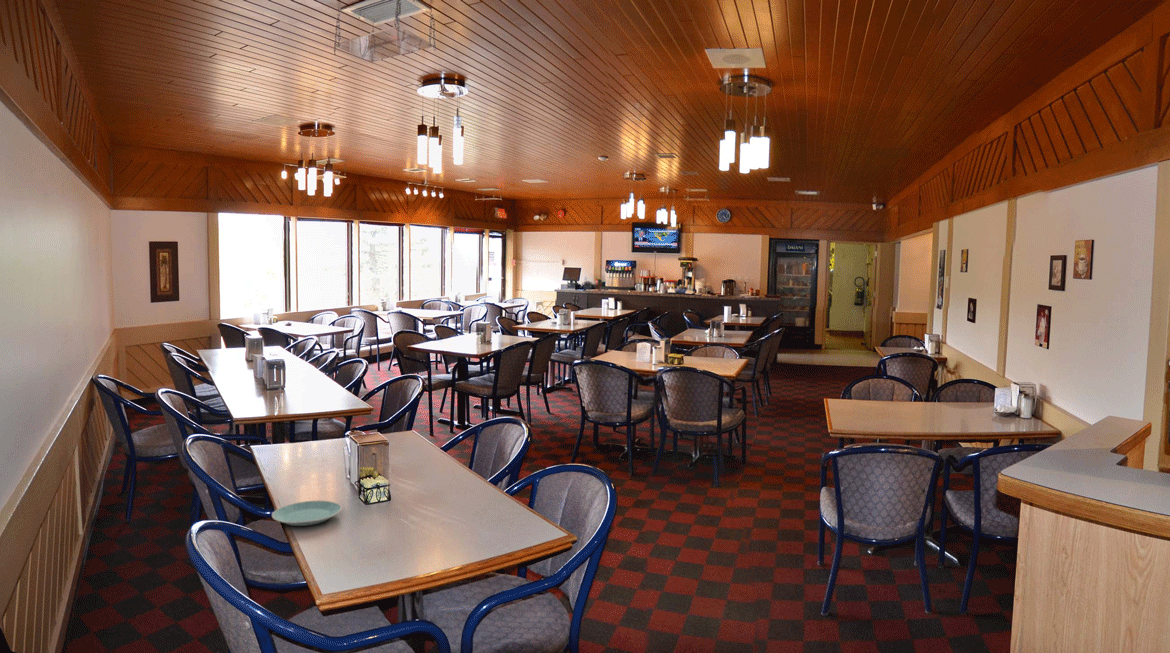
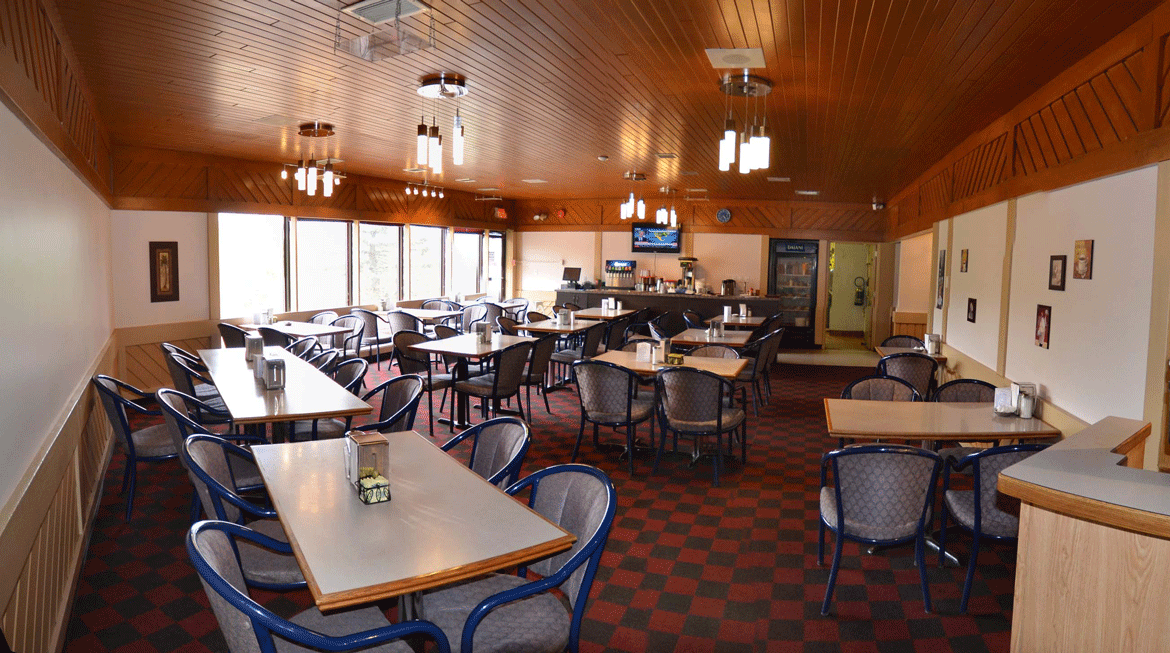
- plate (307, 514)
